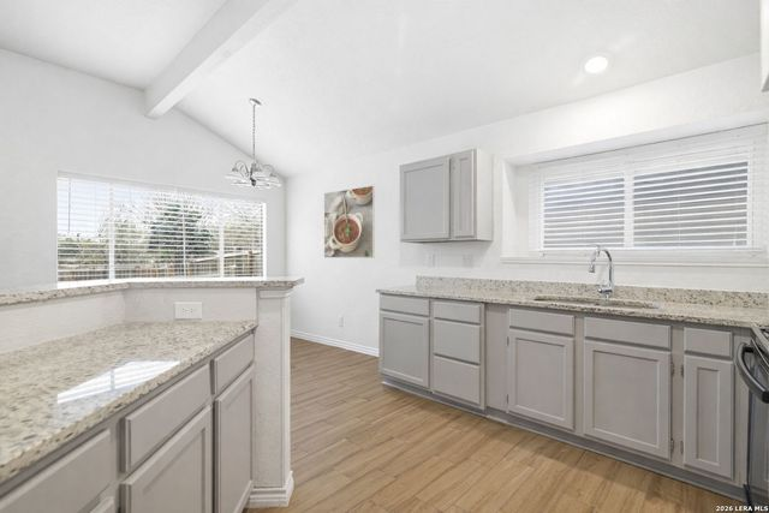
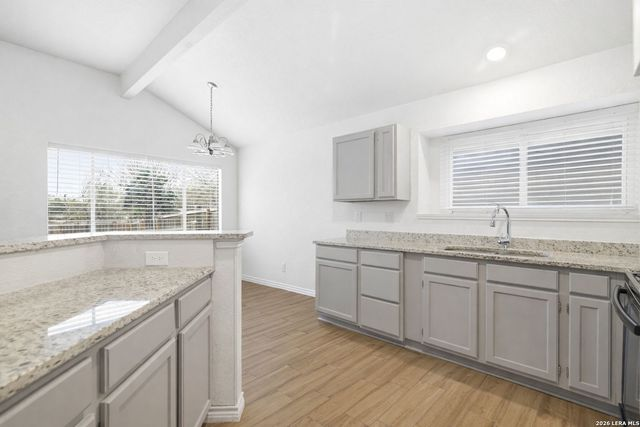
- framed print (347, 223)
